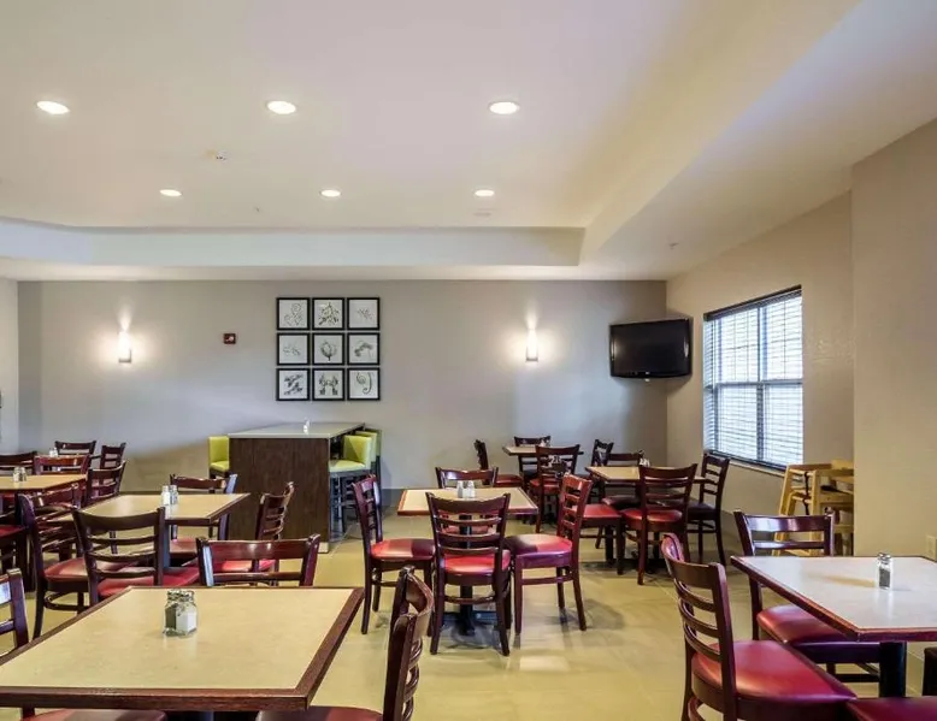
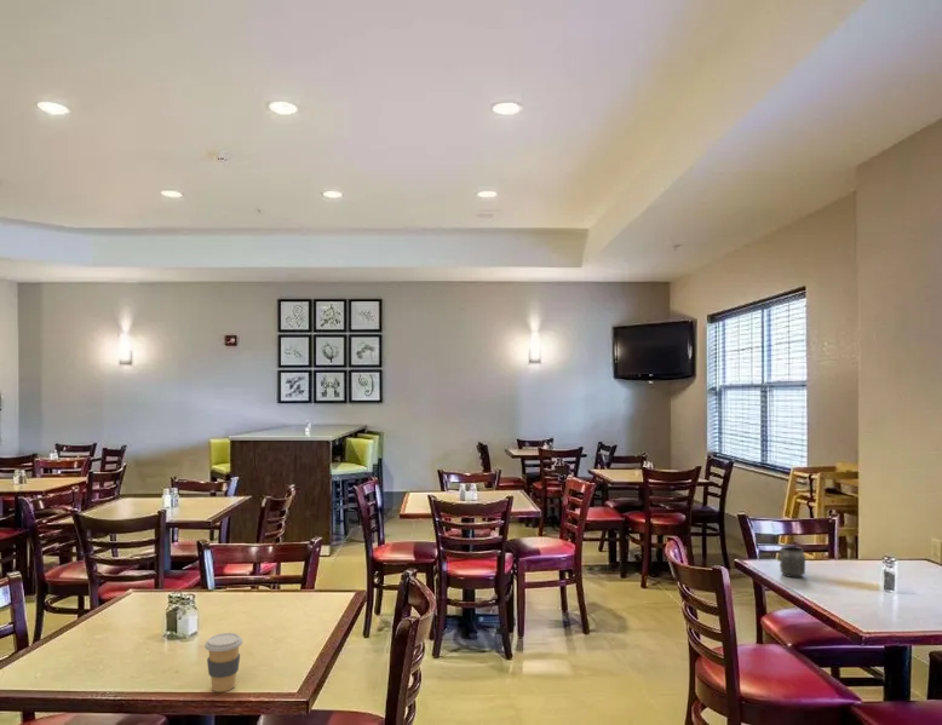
+ mug (792, 560)
+ coffee cup (223, 662)
